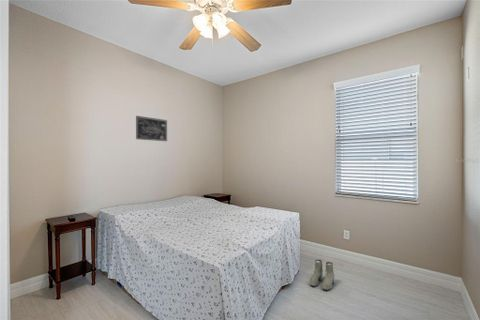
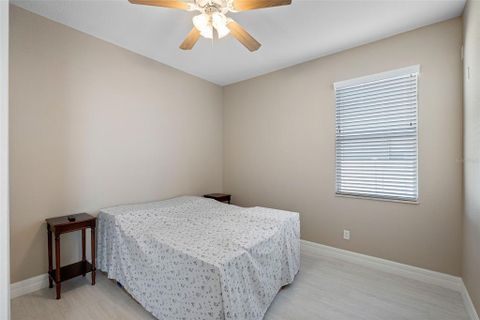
- wall art (152, 129)
- boots (321, 273)
